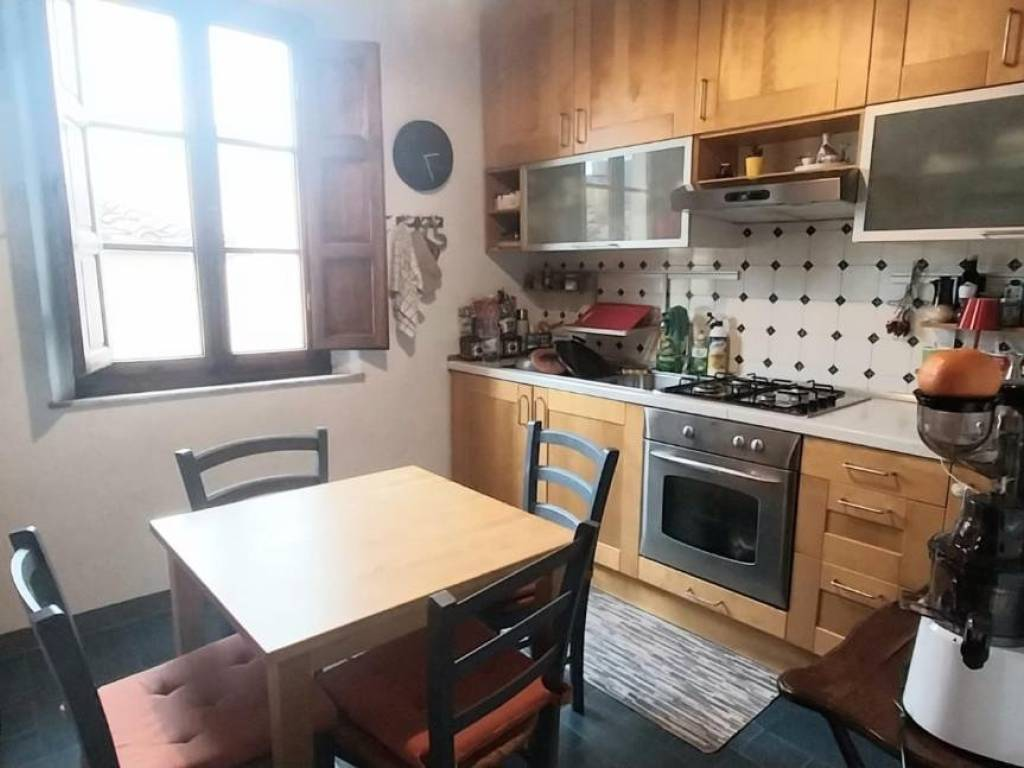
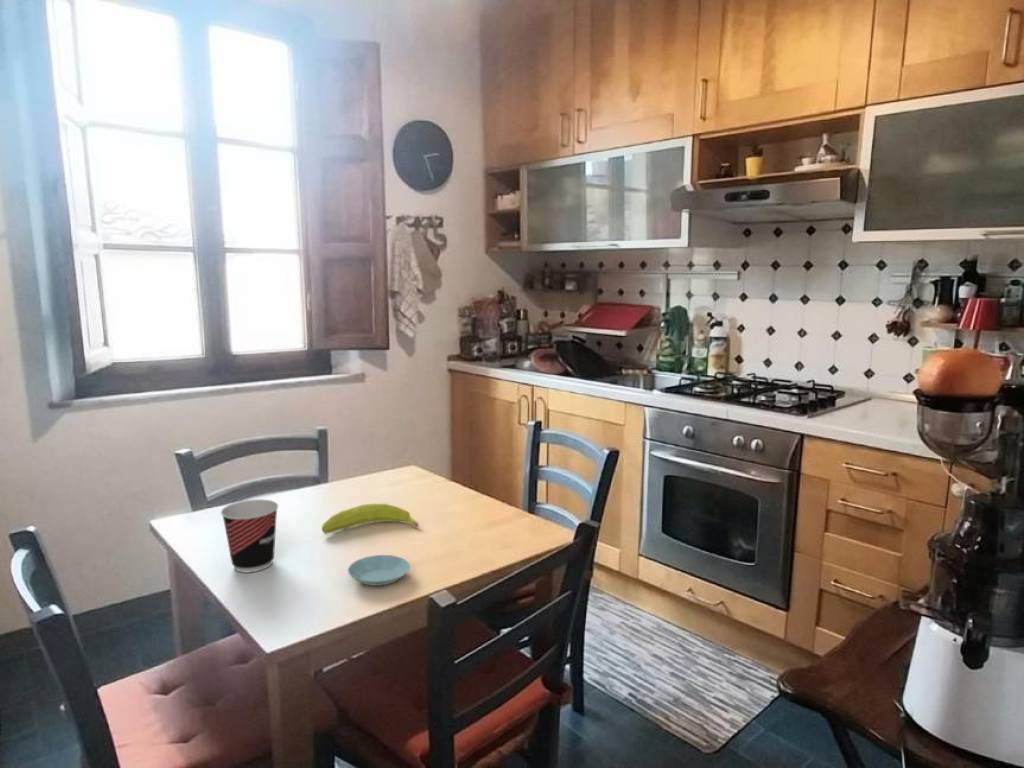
+ cup (251, 536)
+ fruit (368, 520)
+ saucer (379, 572)
